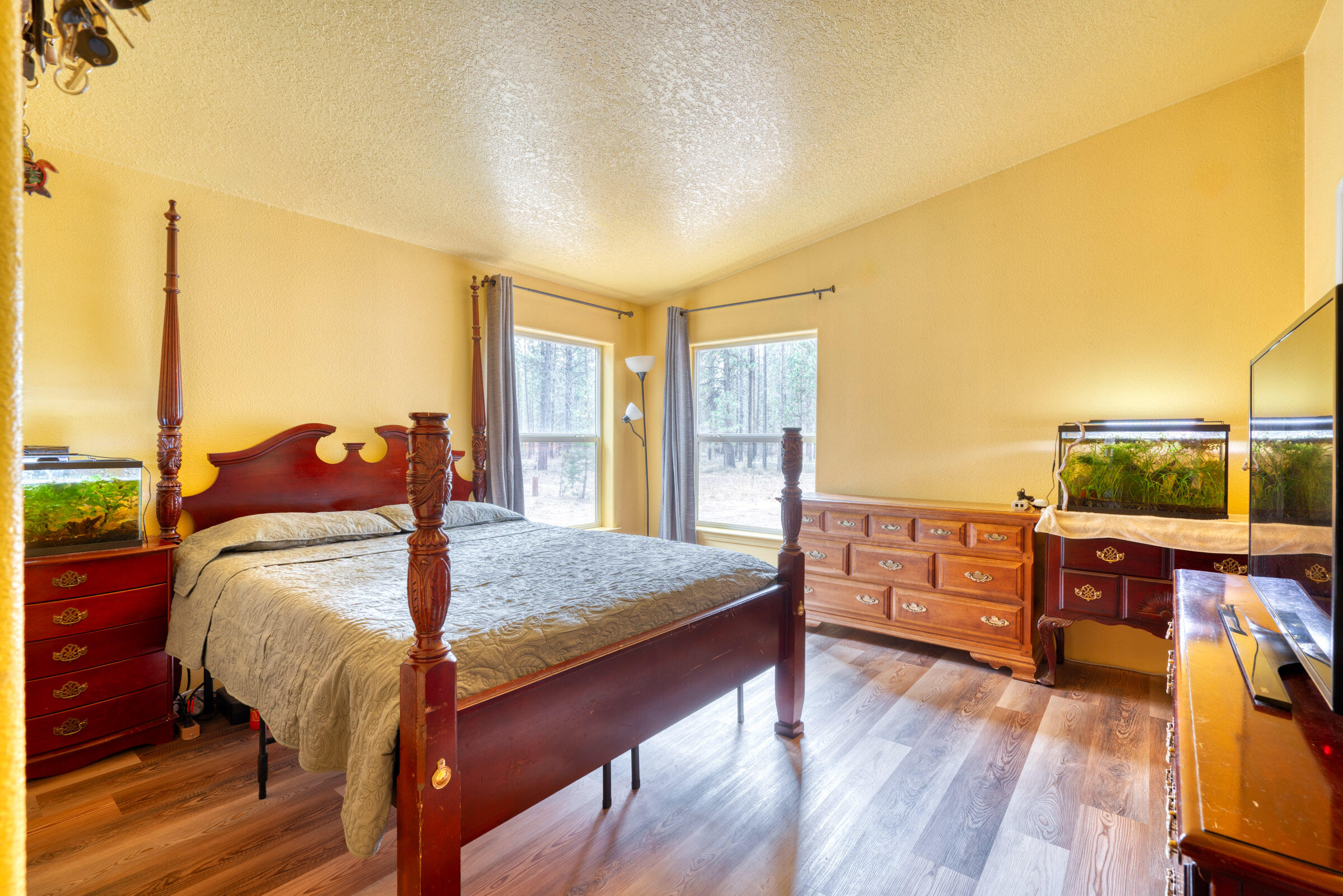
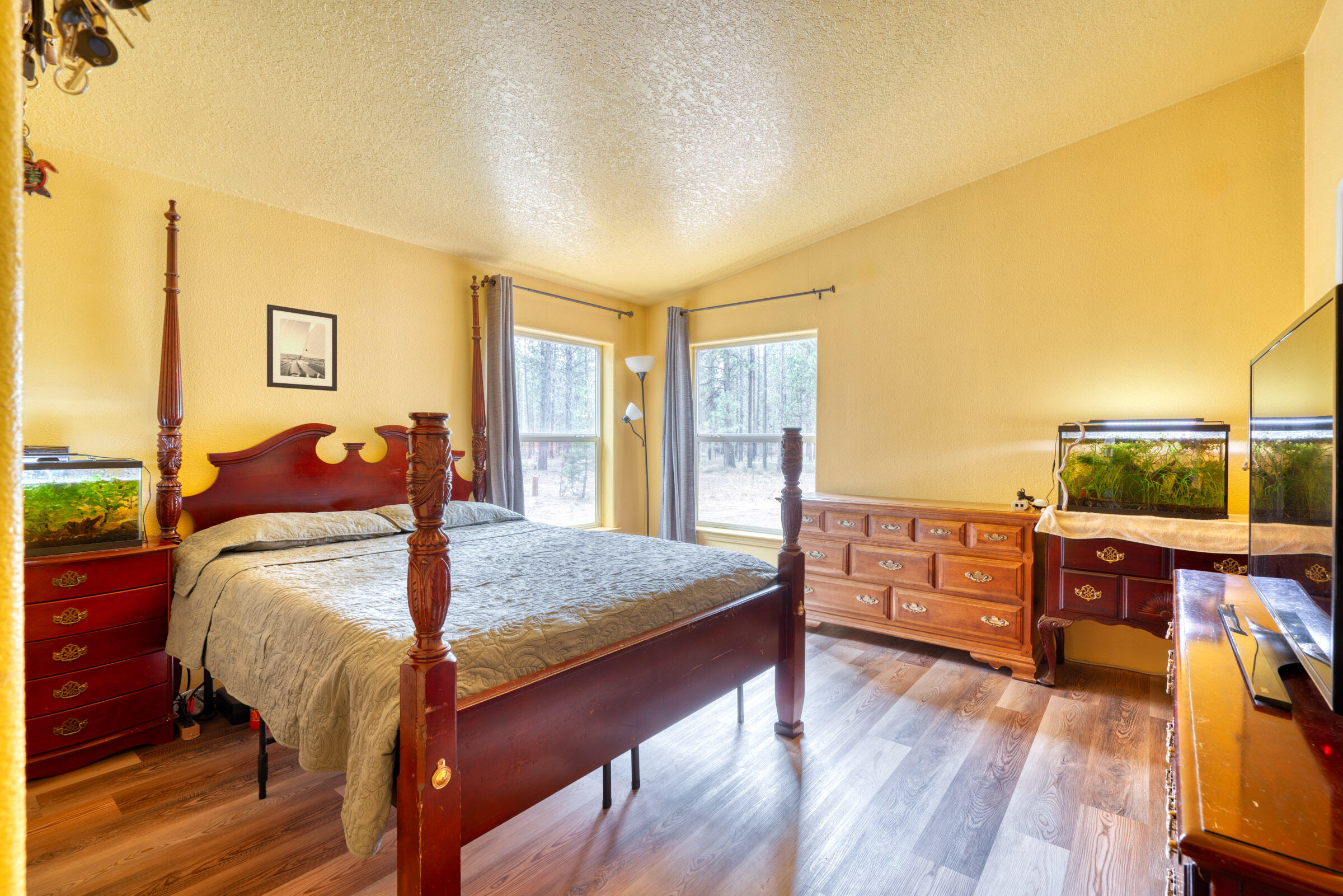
+ wall art (303, 349)
